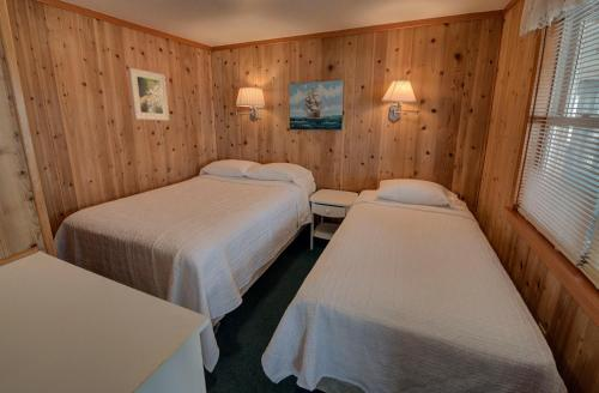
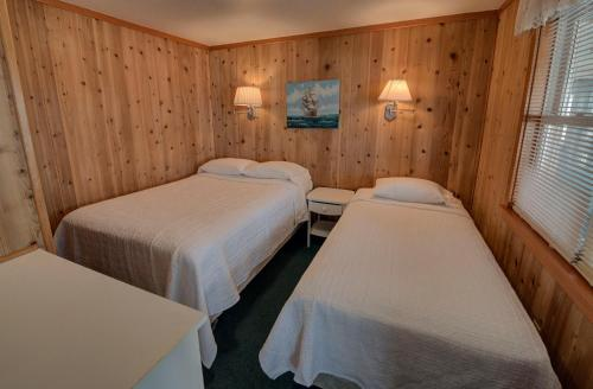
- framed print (150, 96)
